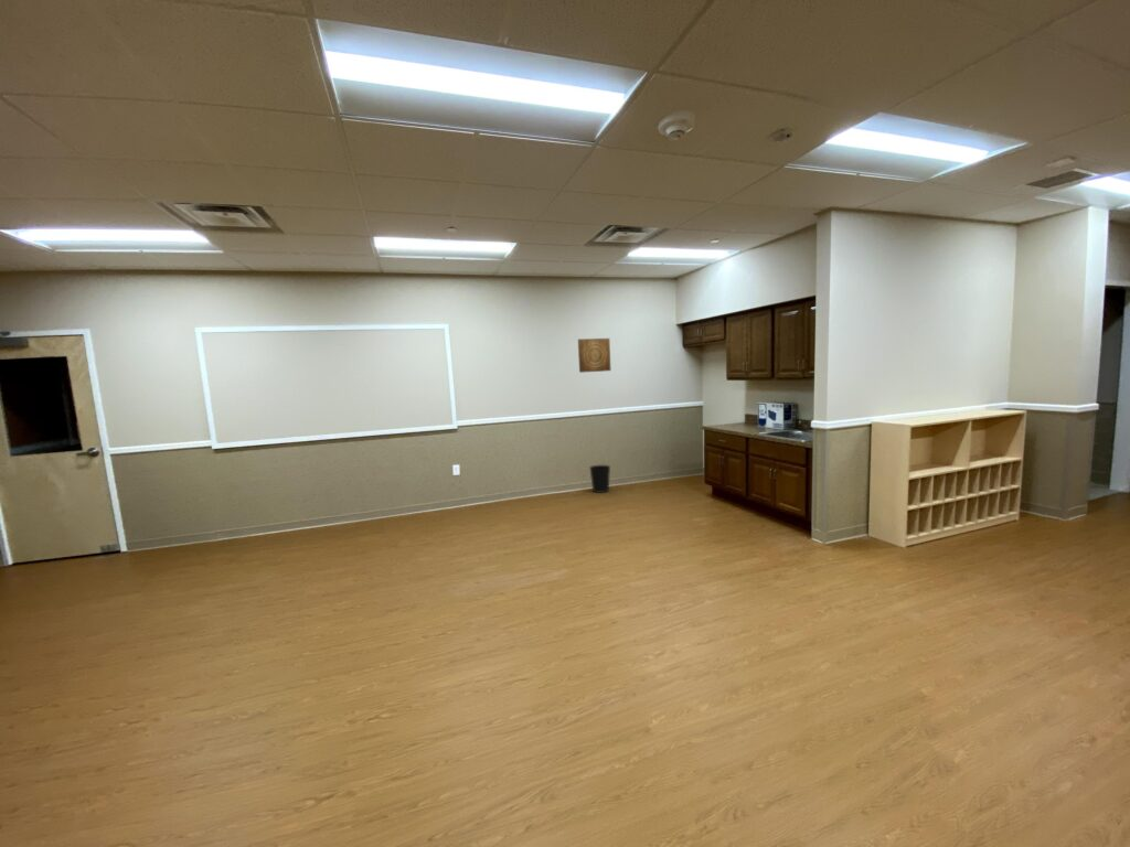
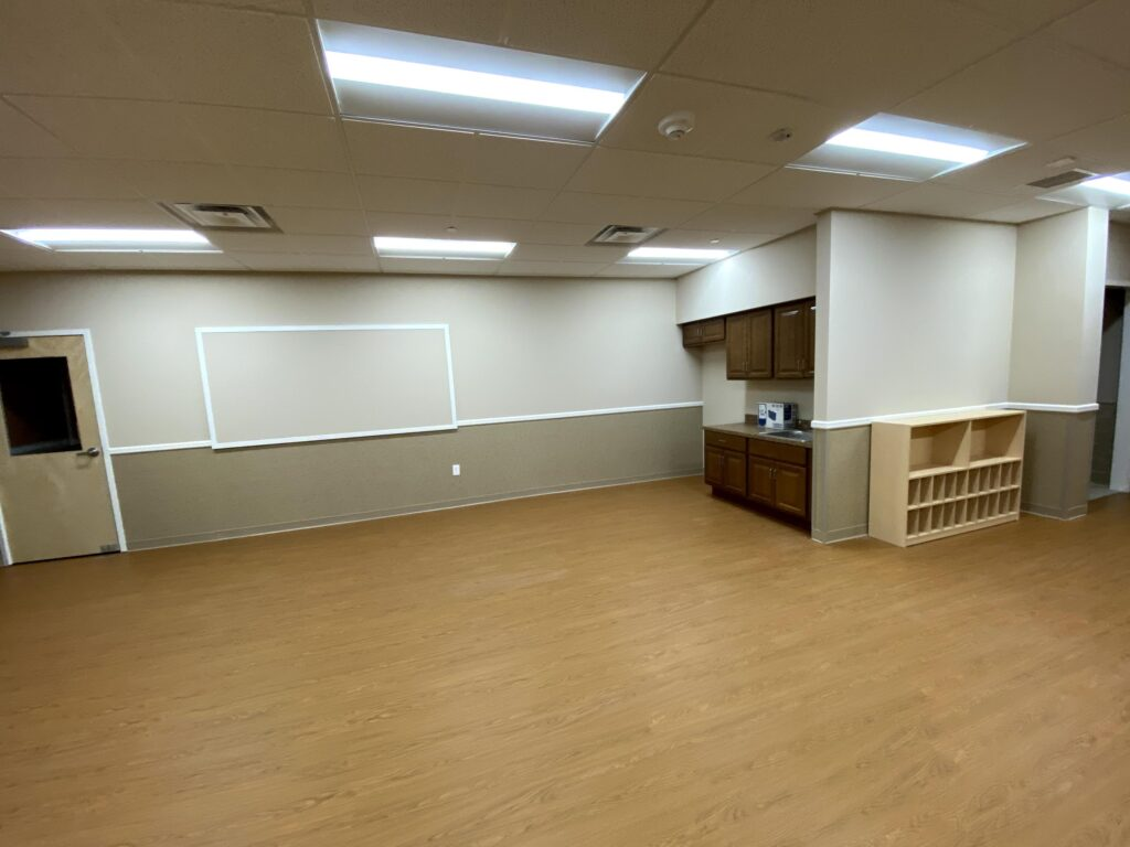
- wastebasket (600, 479)
- wall art (594, 355)
